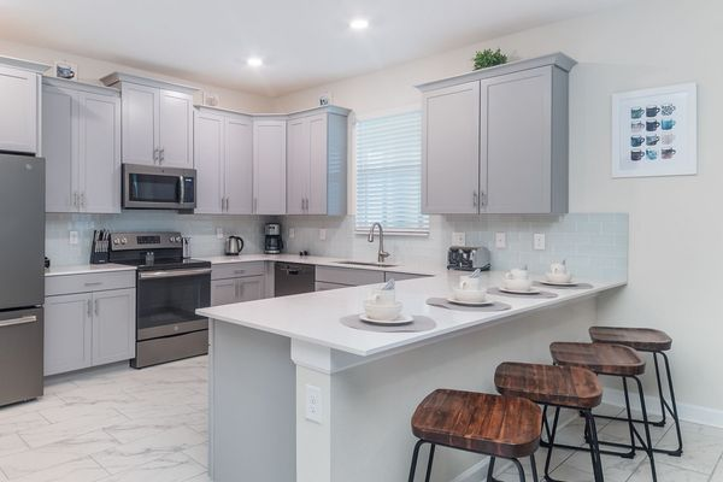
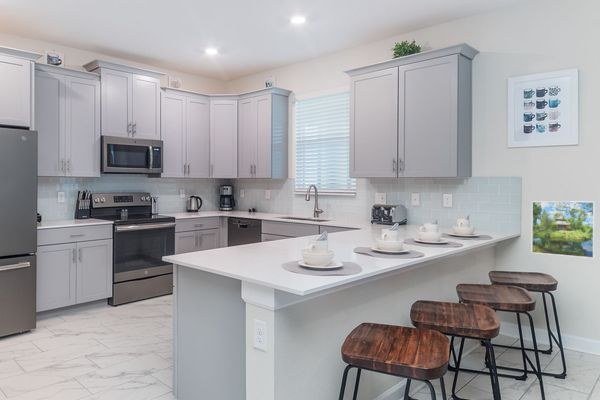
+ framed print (561, 228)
